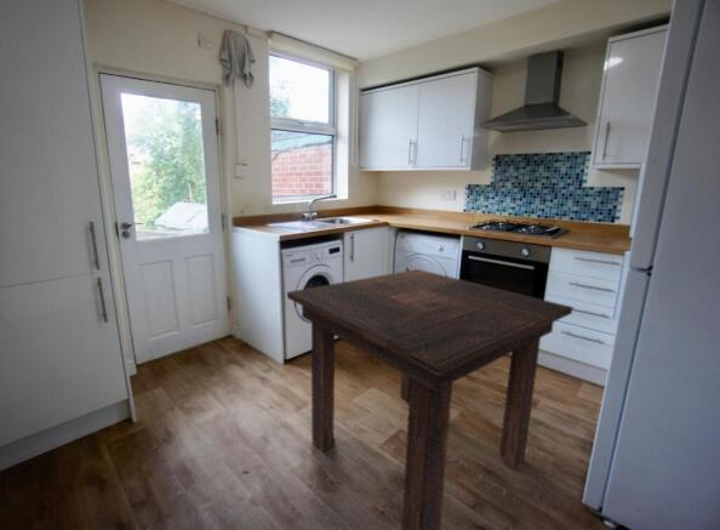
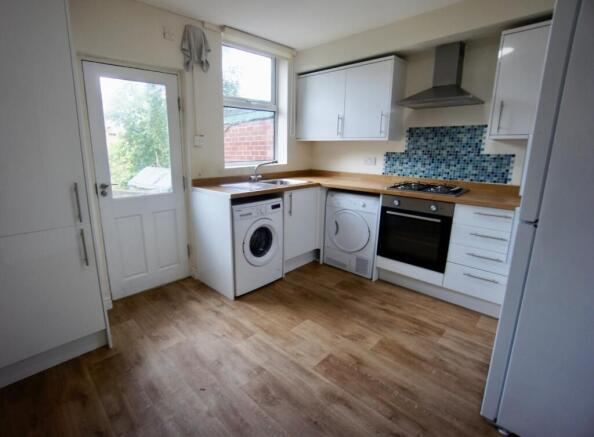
- dining table (419, 377)
